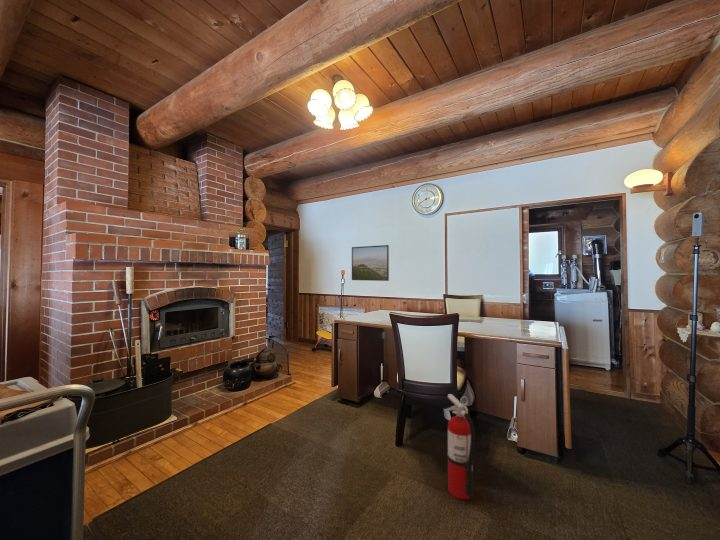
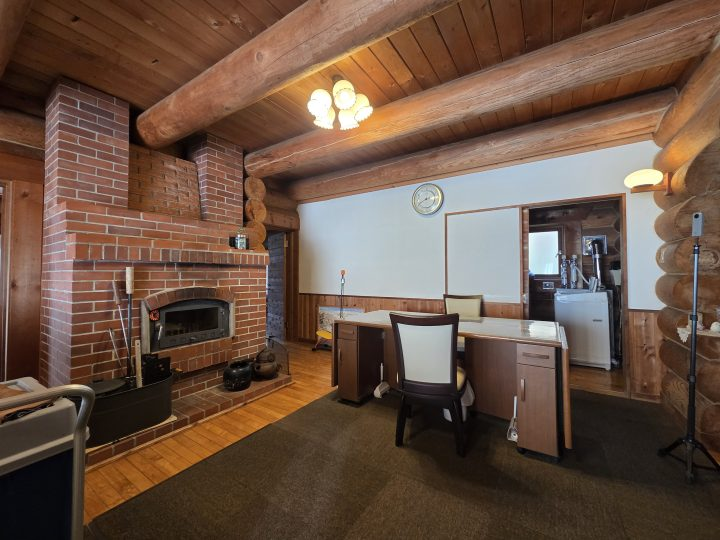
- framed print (369, 263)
- fire extinguisher (460, 444)
